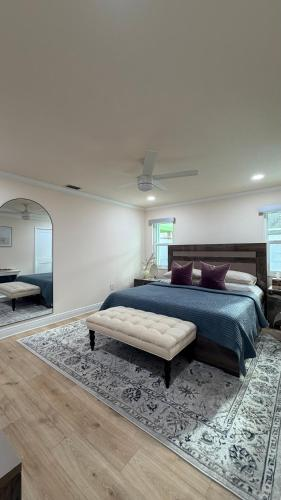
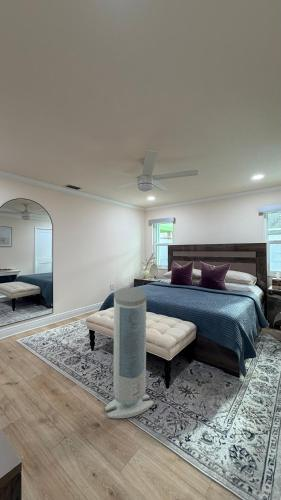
+ air purifier (129, 347)
